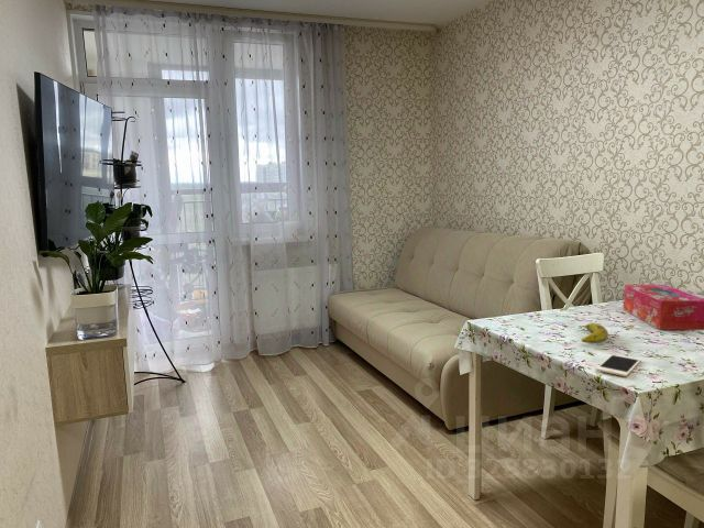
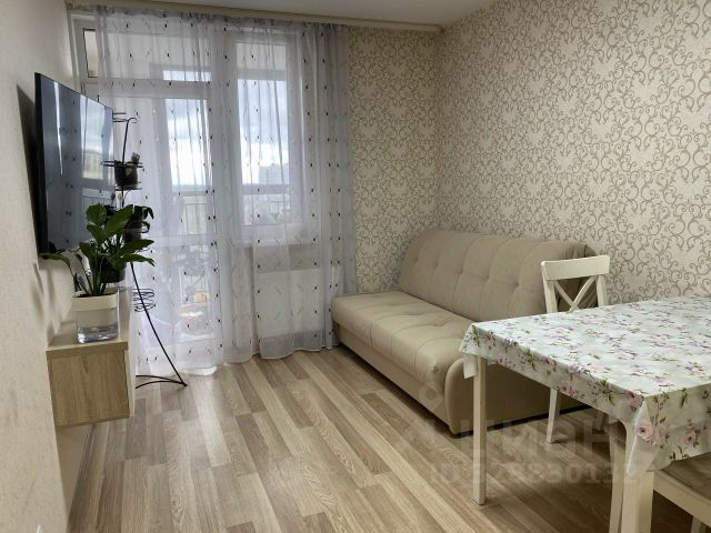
- fruit (591, 333)
- cell phone (618, 364)
- tissue box (662, 305)
